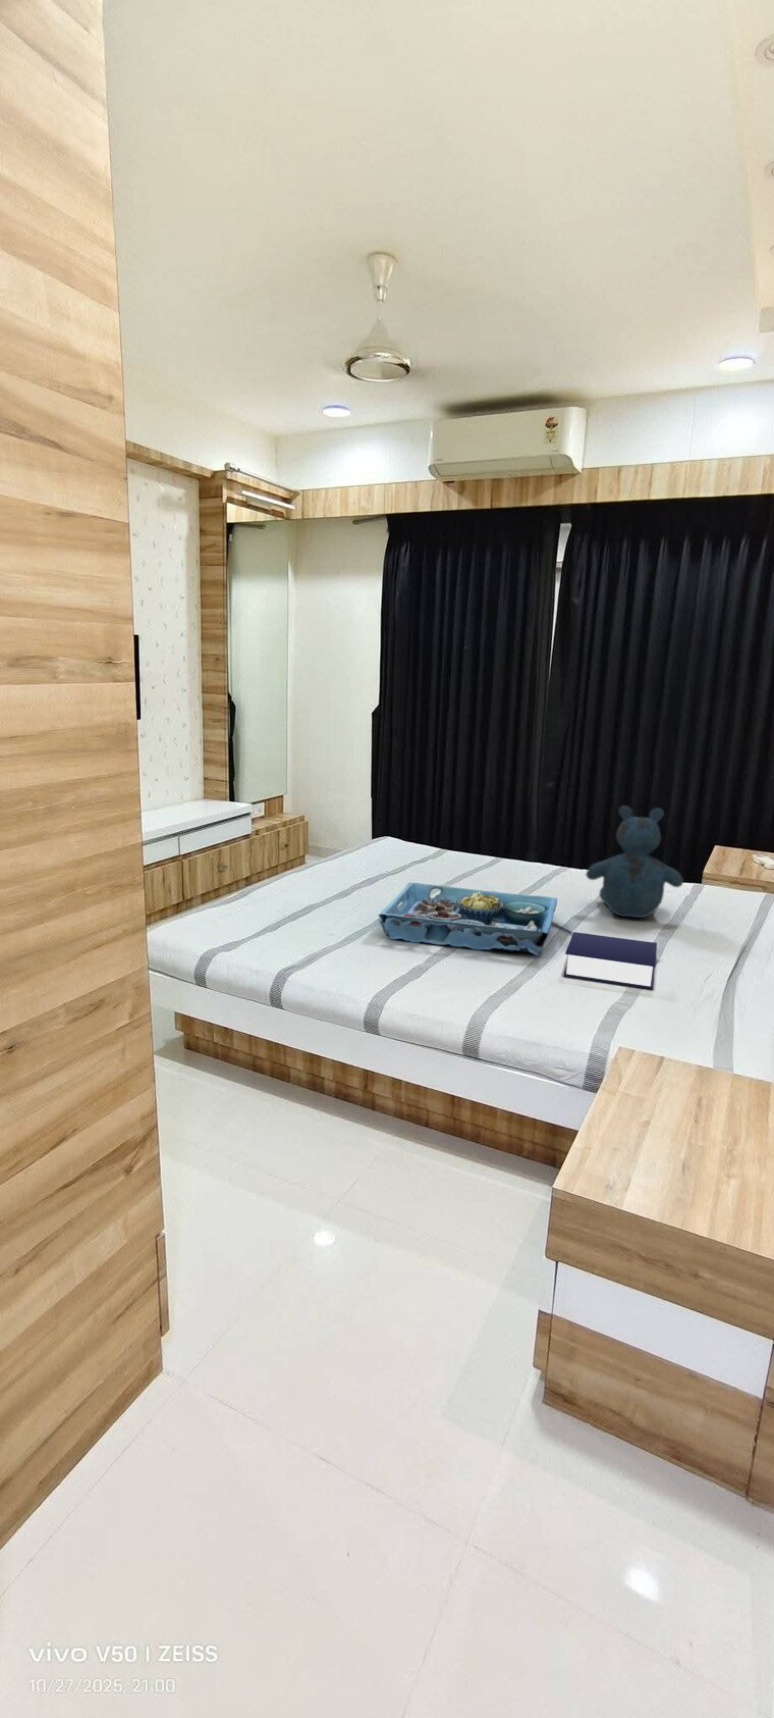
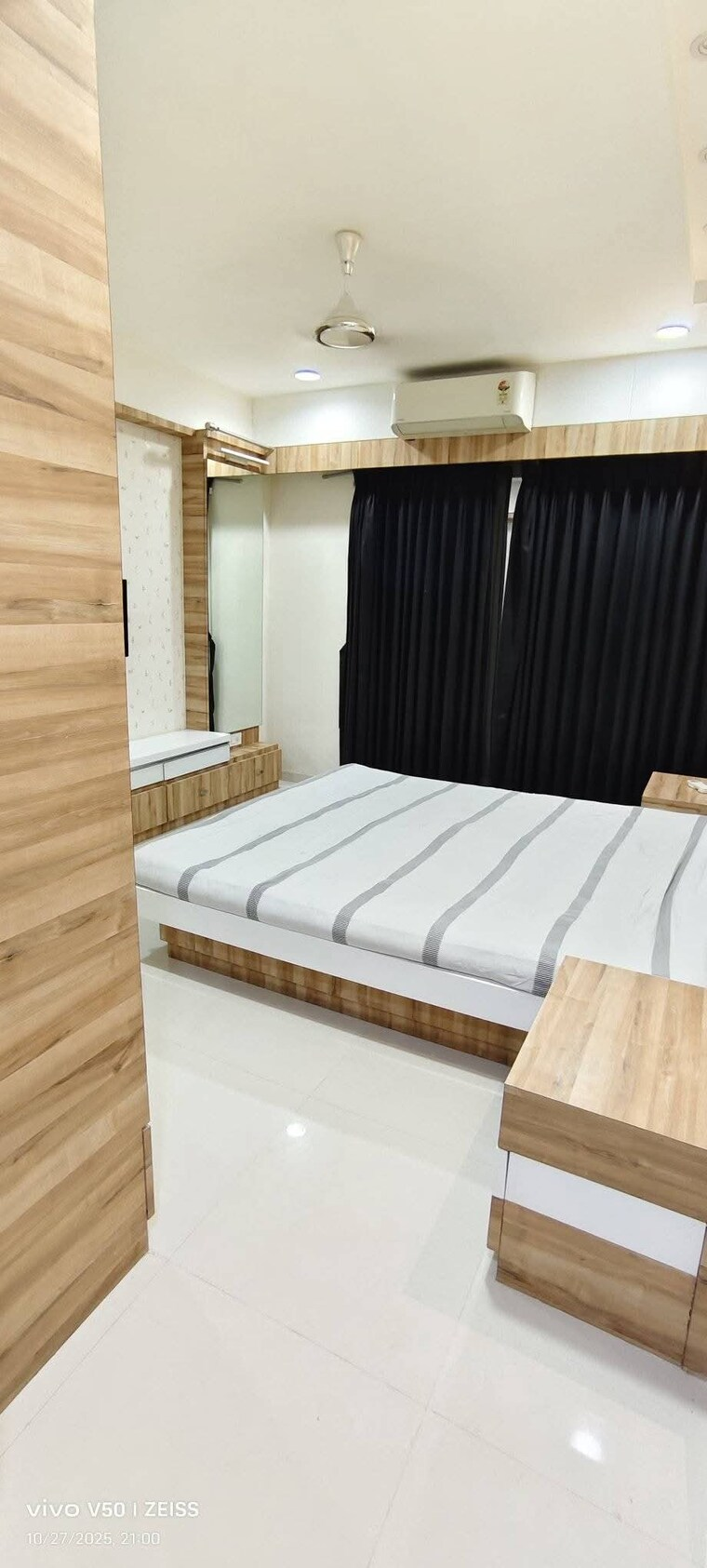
- teddy bear (634, 859)
- book (611, 957)
- serving tray (472, 915)
